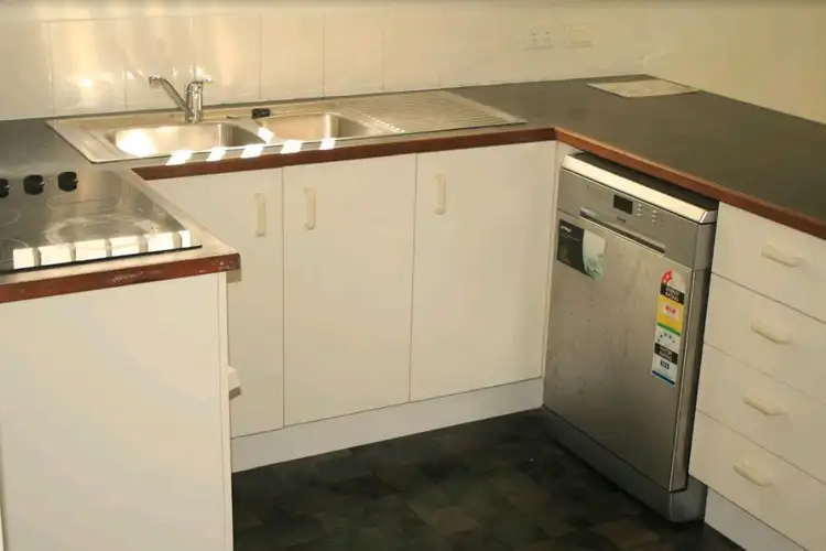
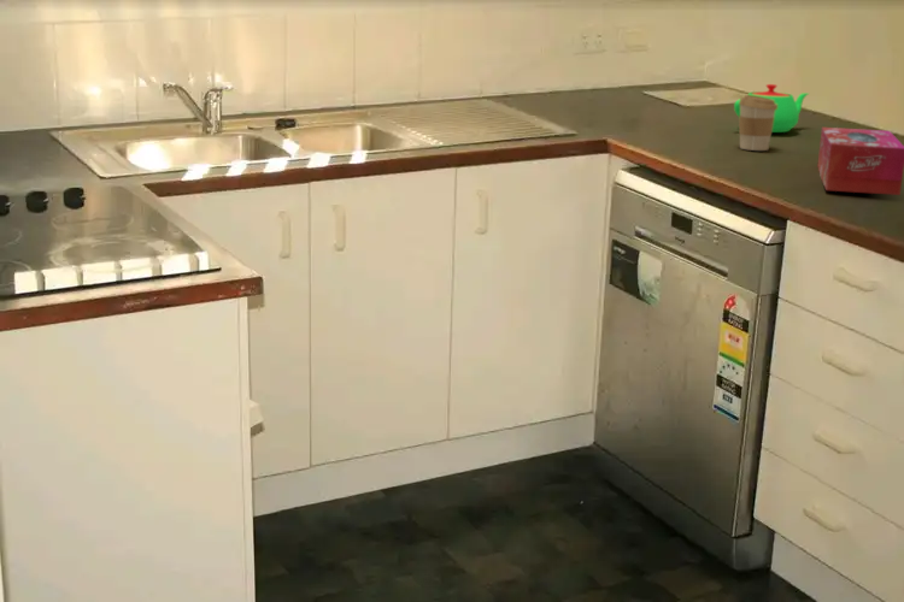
+ coffee cup (756, 122)
+ teapot (775, 110)
+ tissue box (858, 159)
